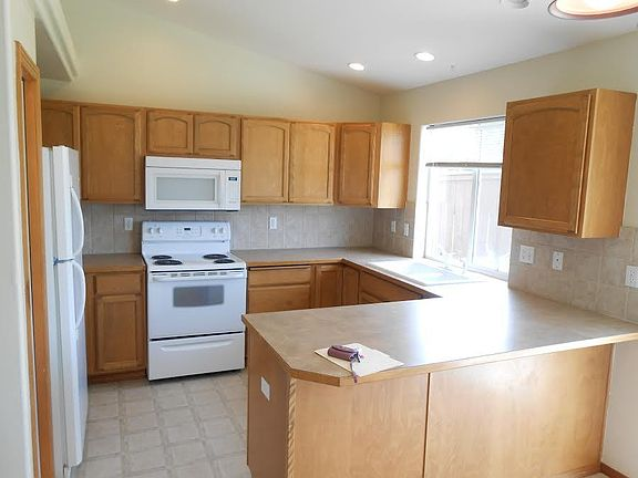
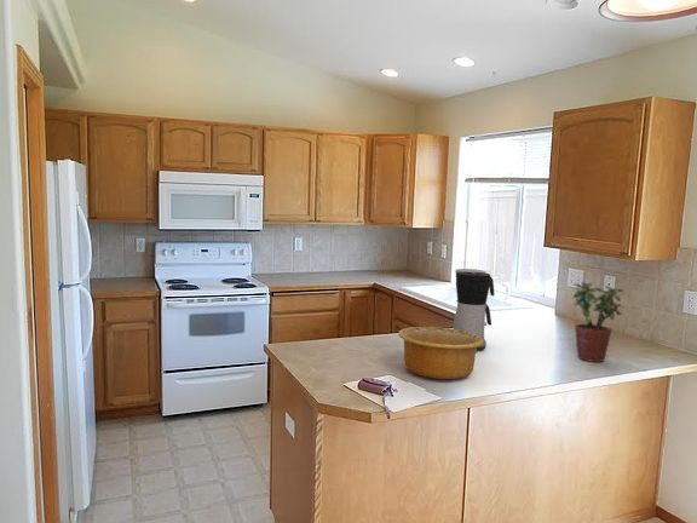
+ potted plant (589, 318)
+ bowl (439, 352)
+ coffee maker (474, 306)
